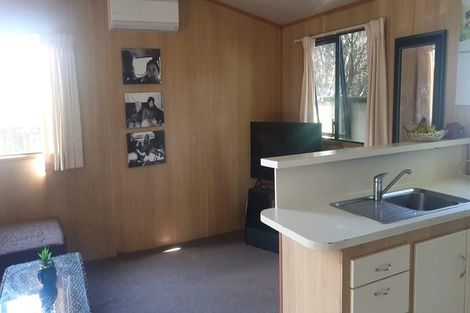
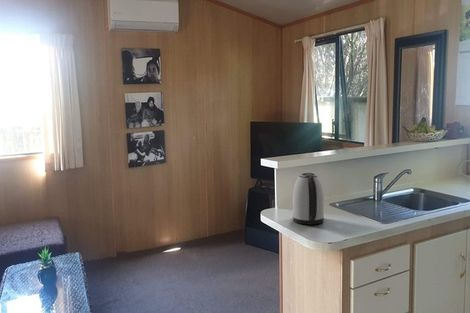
+ kettle (309, 198)
